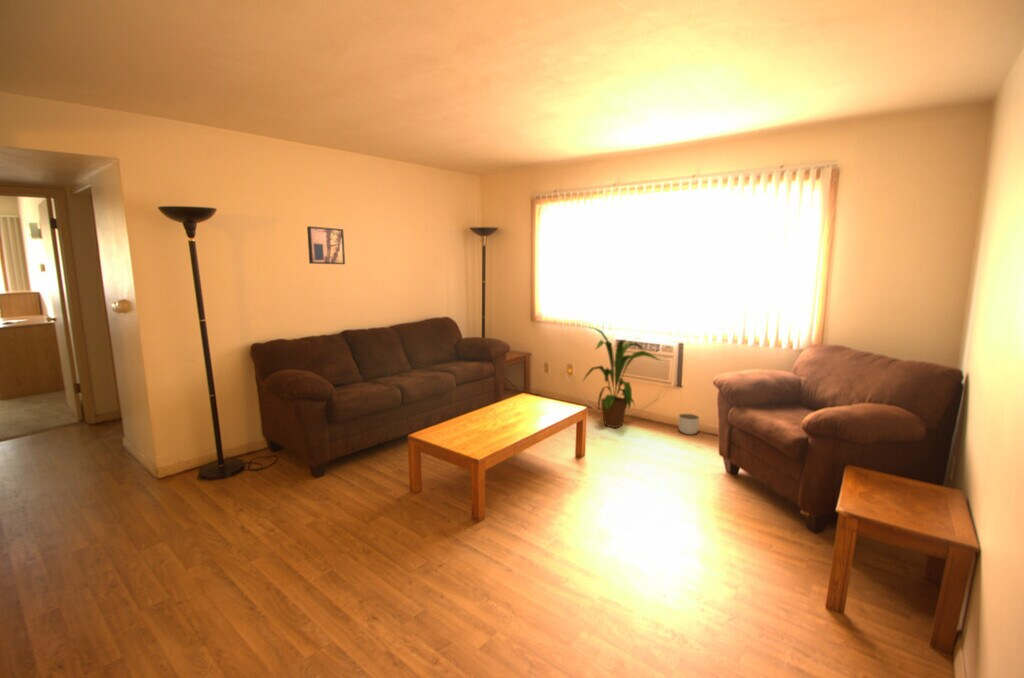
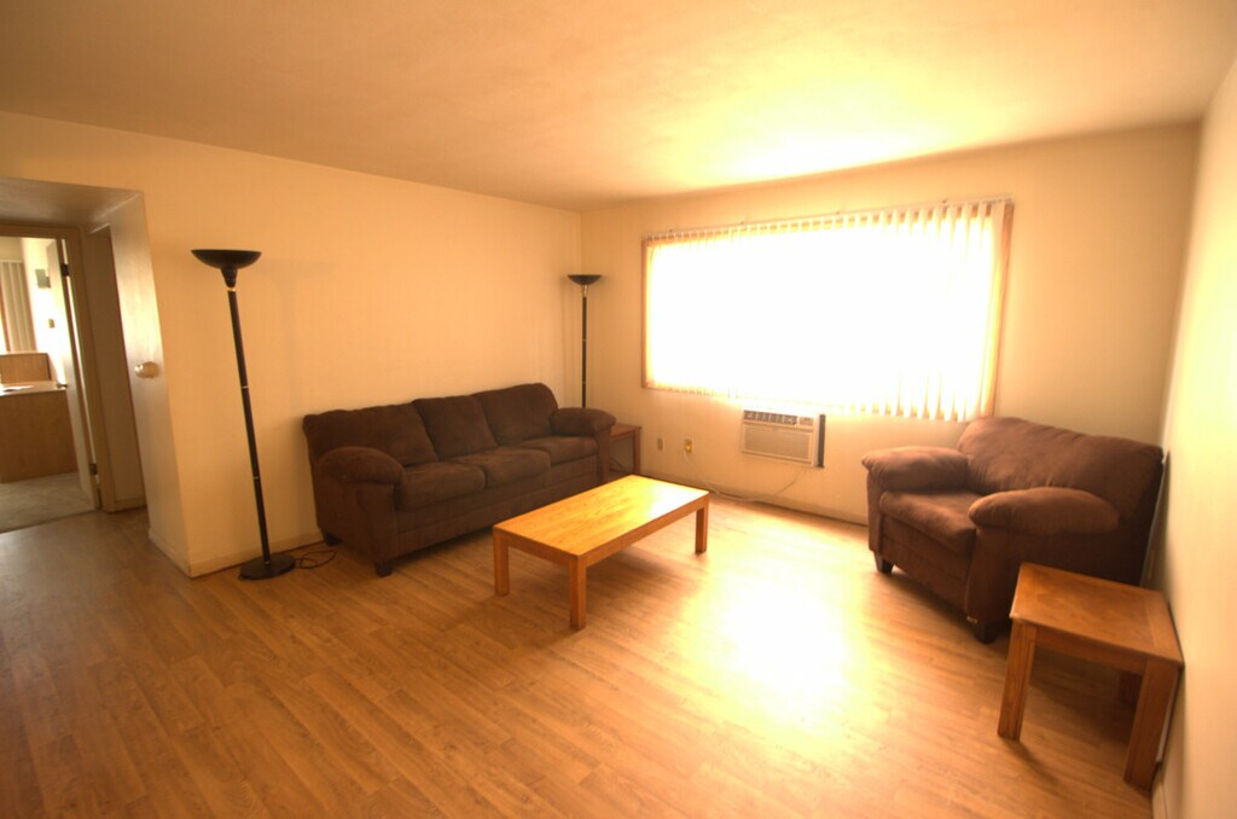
- wall art (326, 246)
- house plant (621, 378)
- planter (688, 424)
